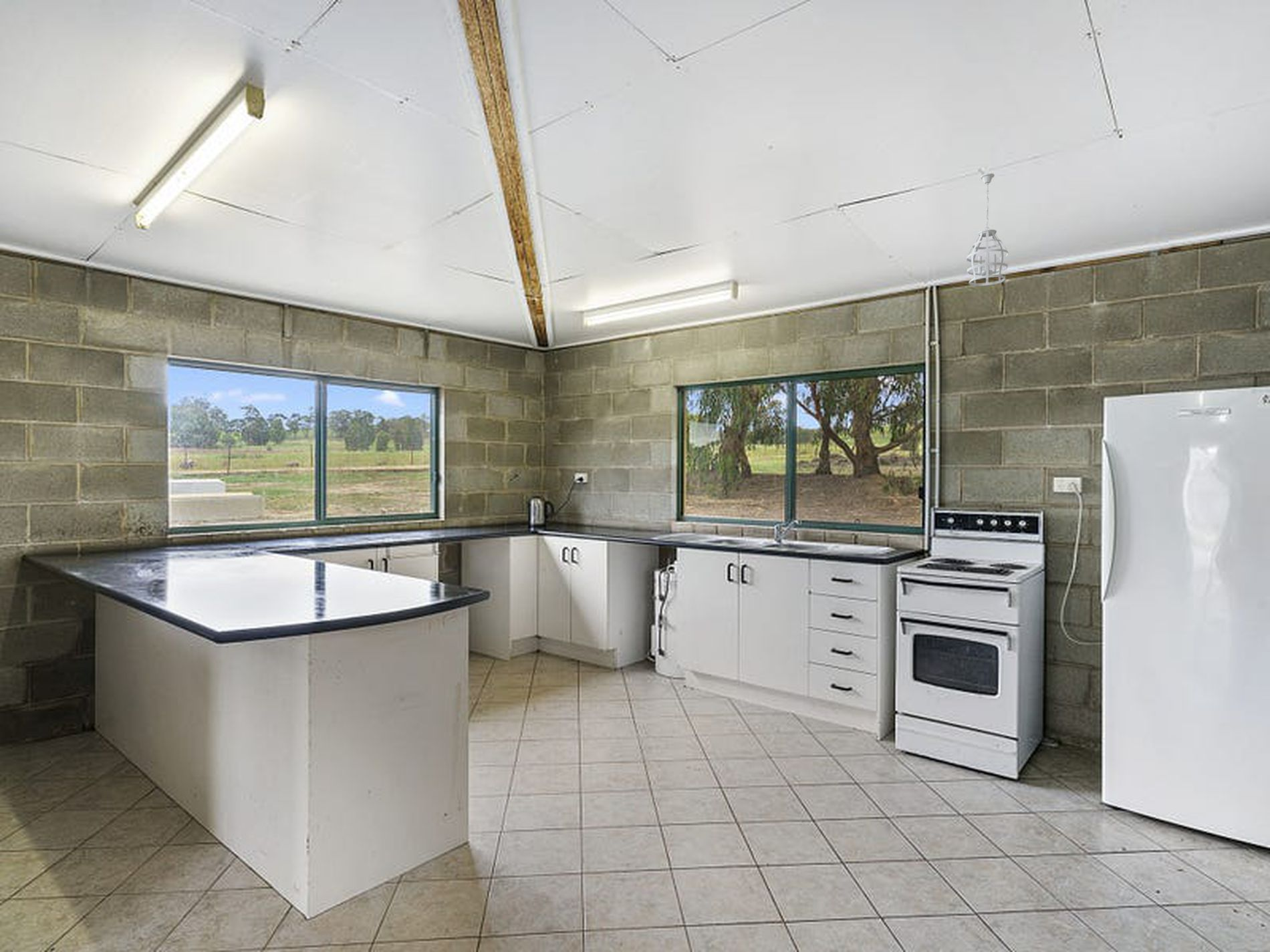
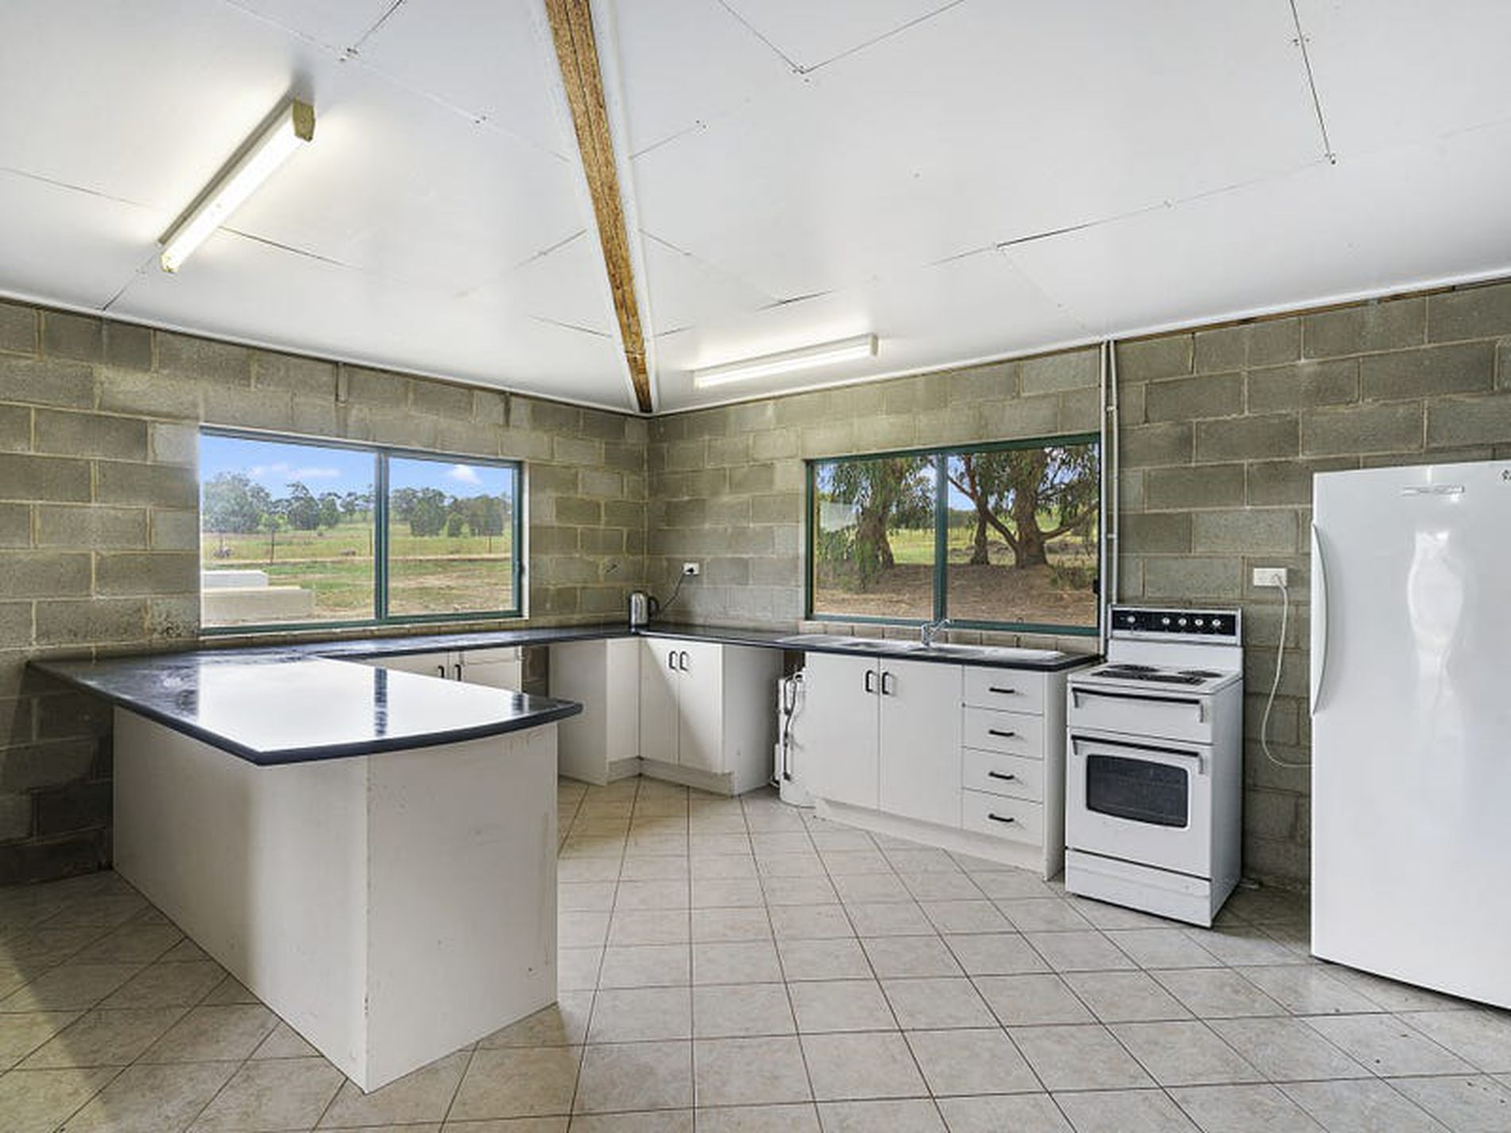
- pendant light (987, 227)
